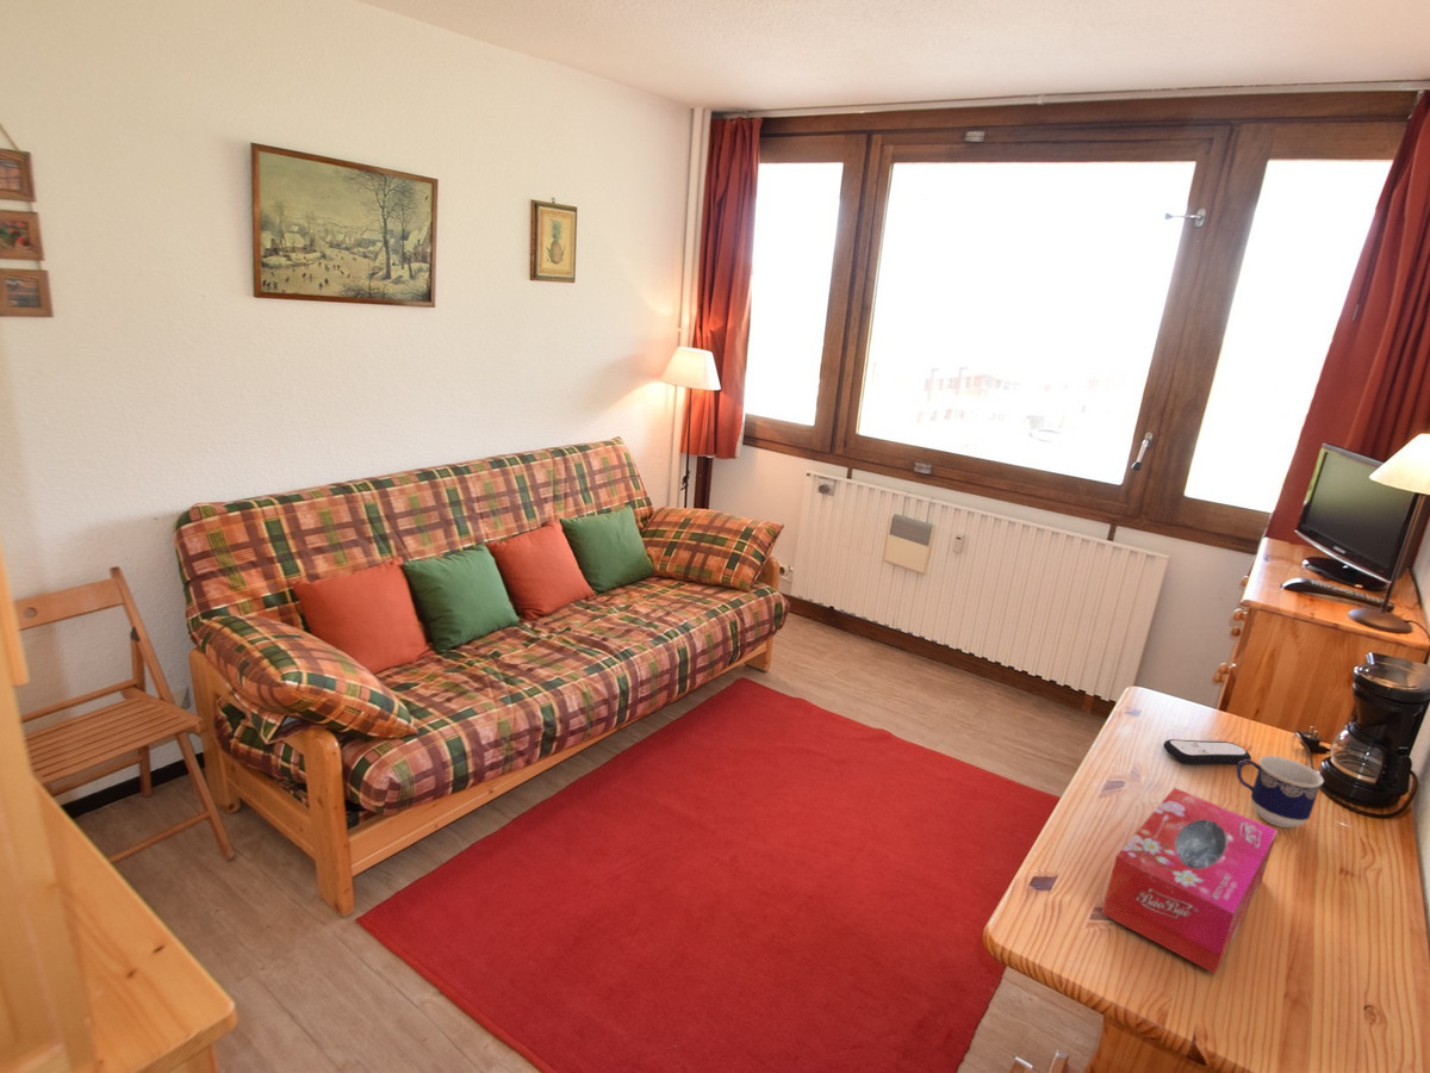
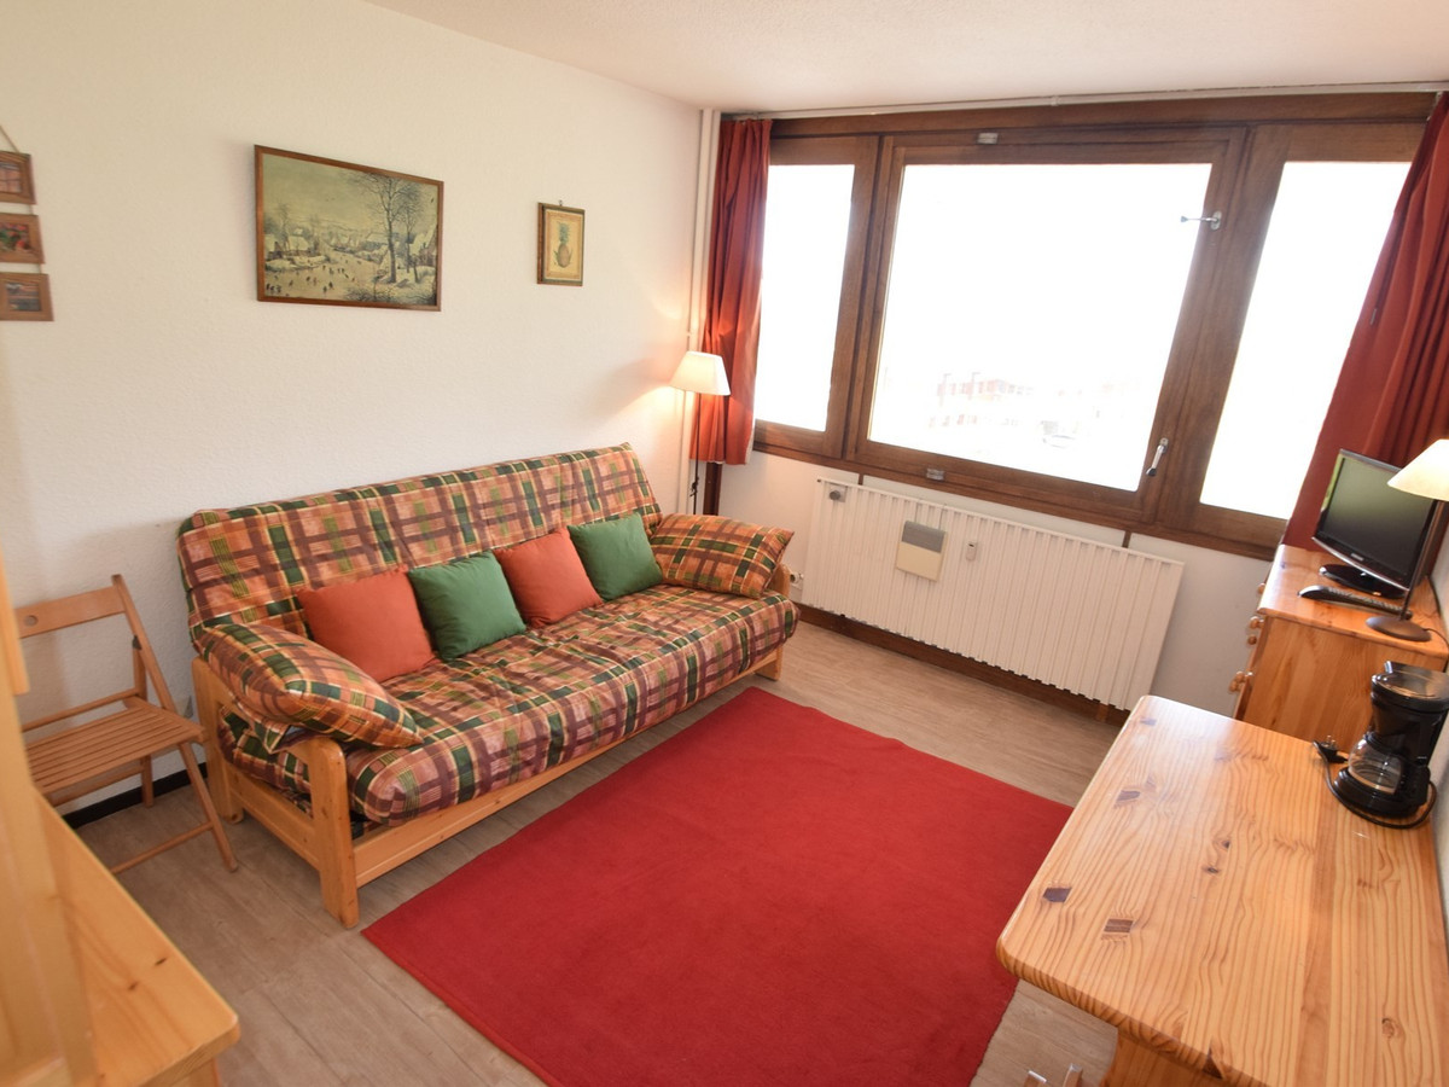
- tissue box (1192, 870)
- cup (1273, 790)
- remote control (1207, 751)
